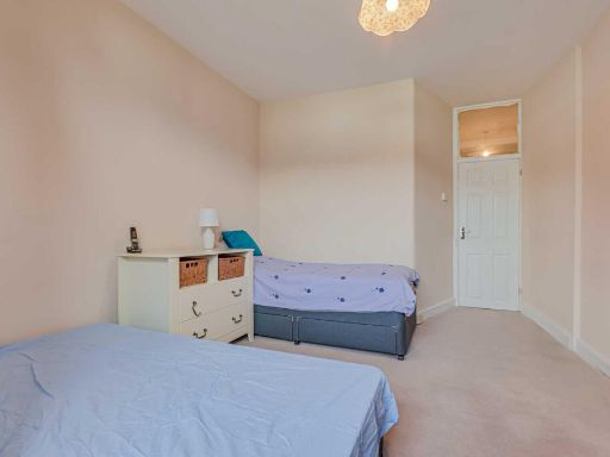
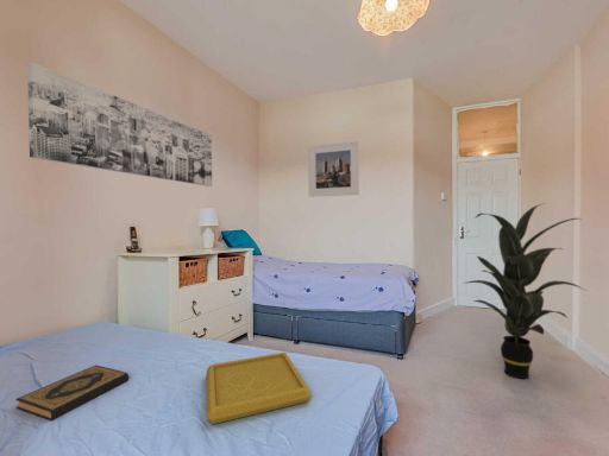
+ wall art (146, 142)
+ hardback book (76, 388)
+ serving tray (255, 381)
+ indoor plant (525, 290)
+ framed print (332, 170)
